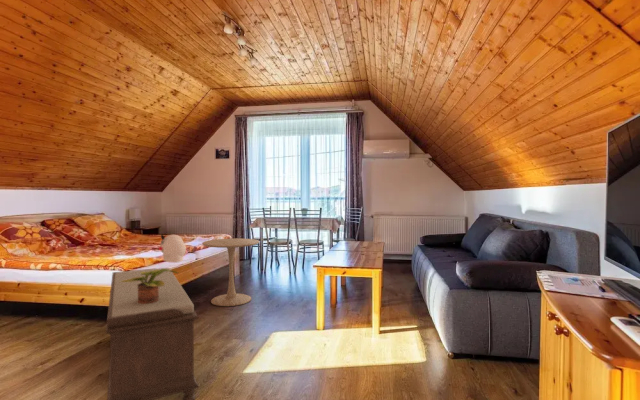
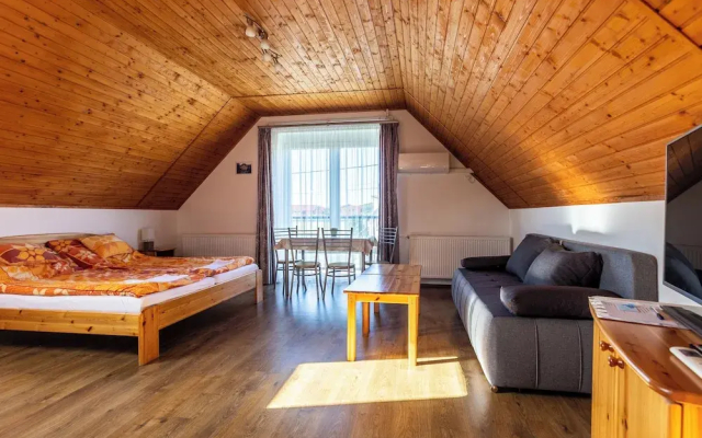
- potted plant (154, 270)
- bench (147, 325)
- side table (231, 271)
